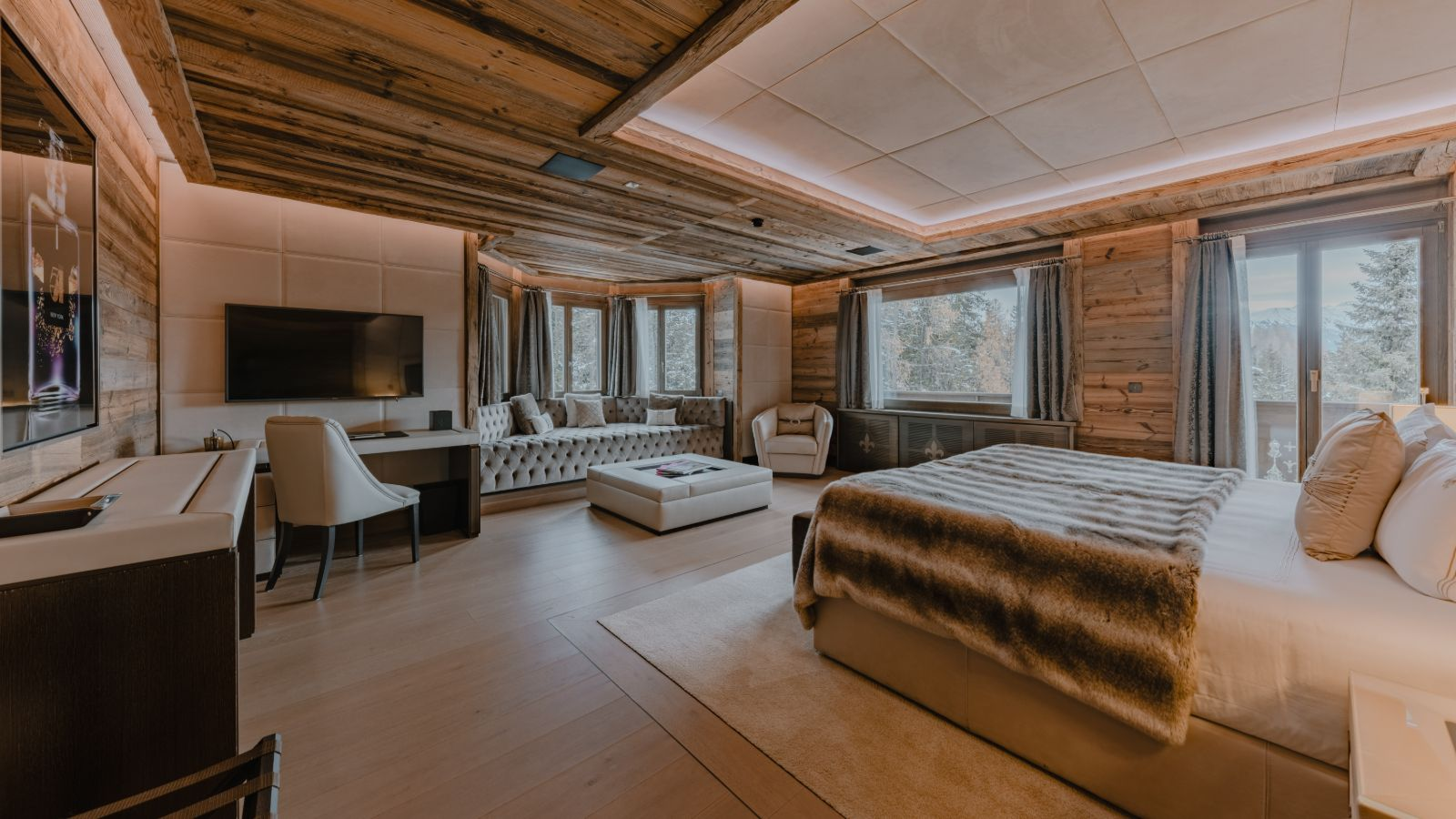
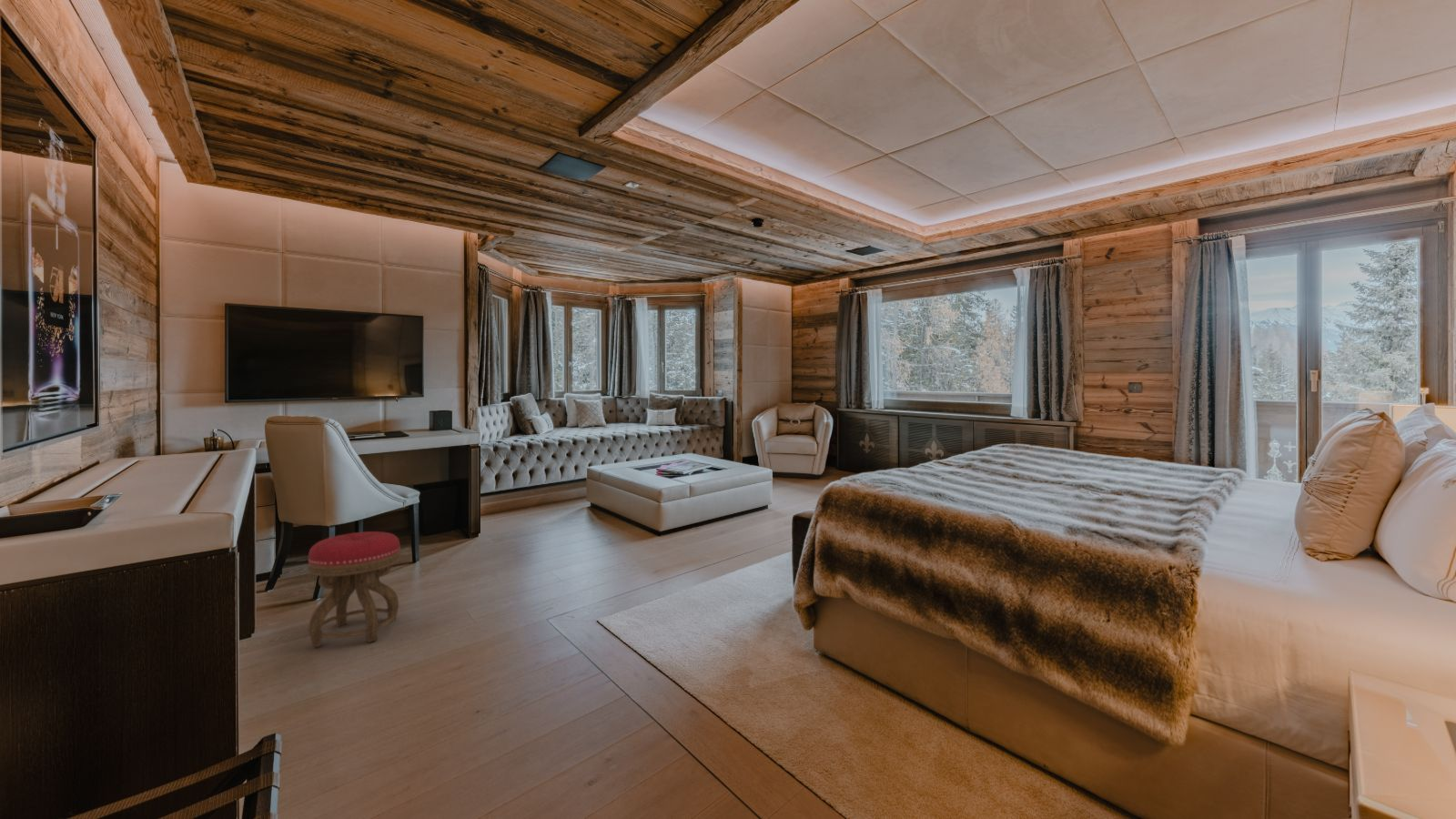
+ stool (356, 584)
